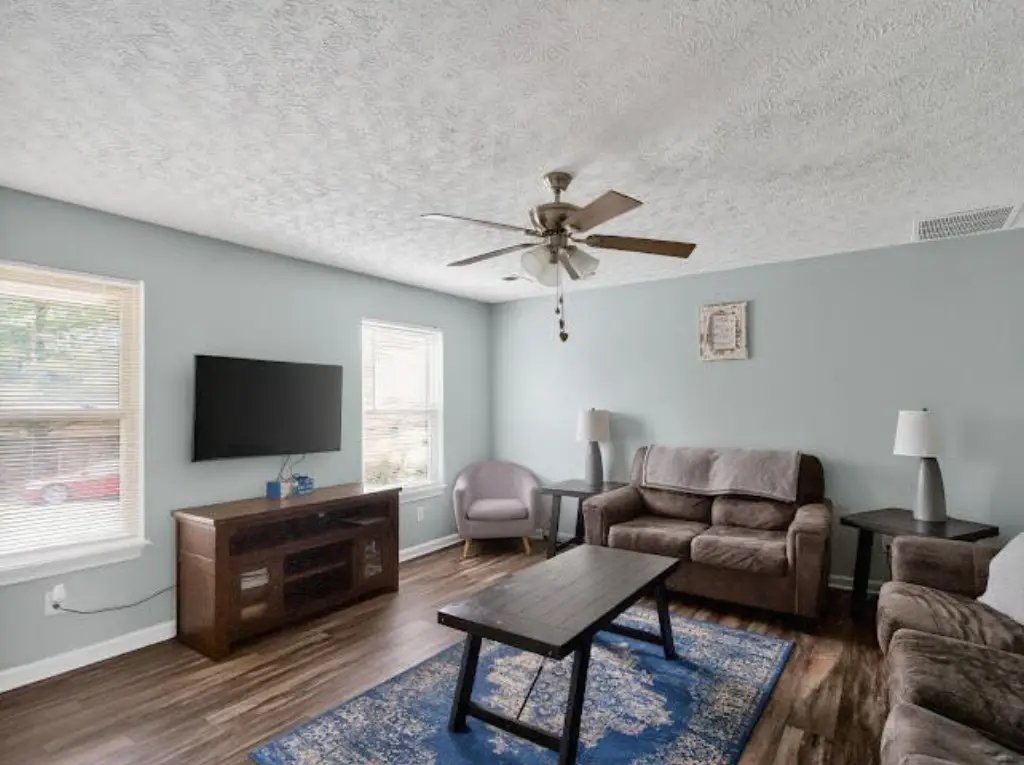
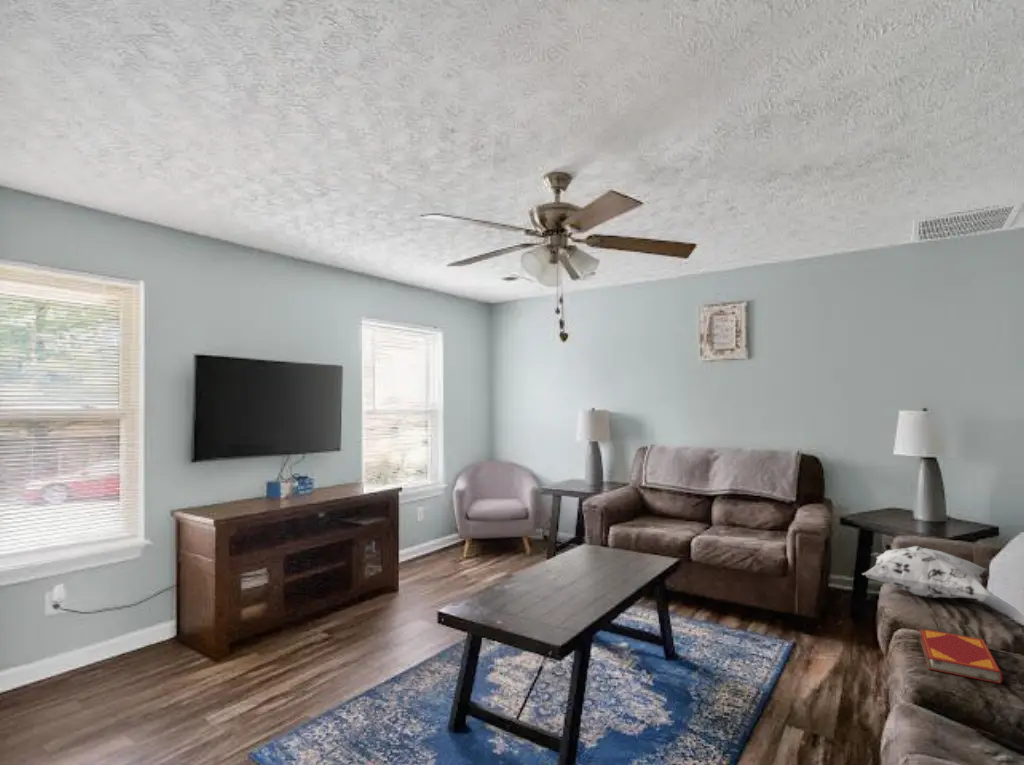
+ decorative pillow (925, 571)
+ hardback book (957, 653)
